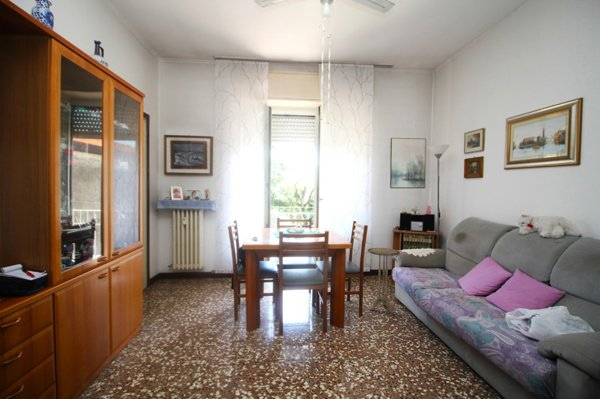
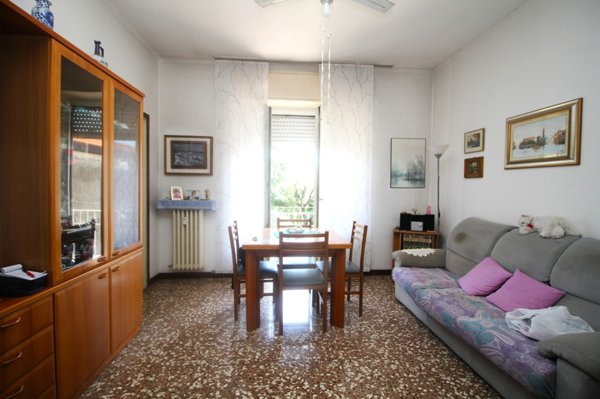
- side table (383, 280)
